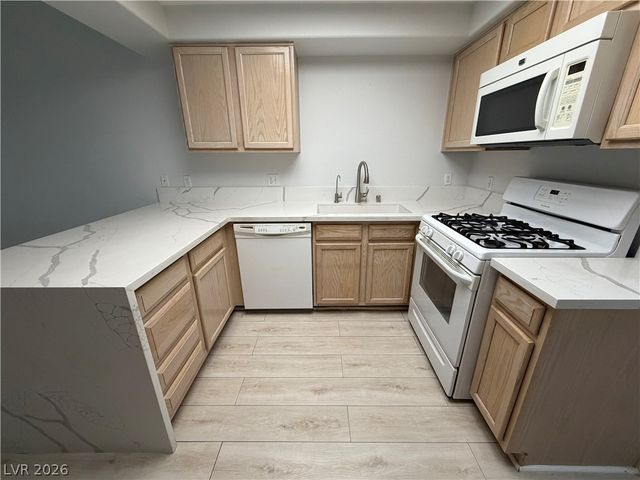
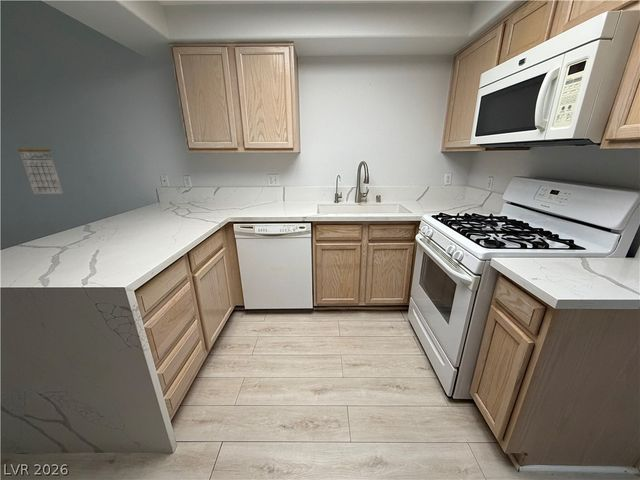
+ calendar (39, 166)
